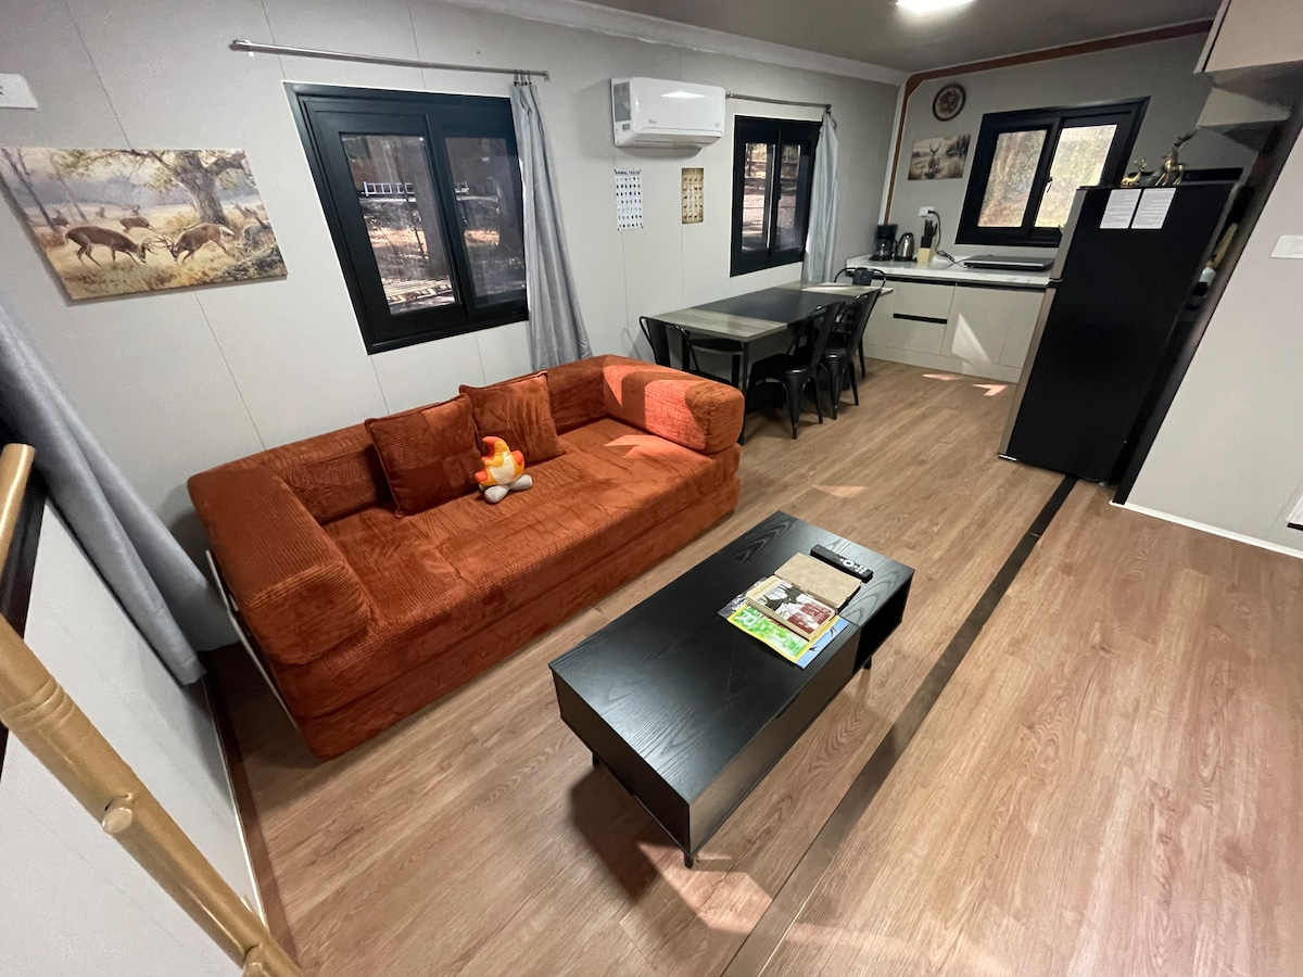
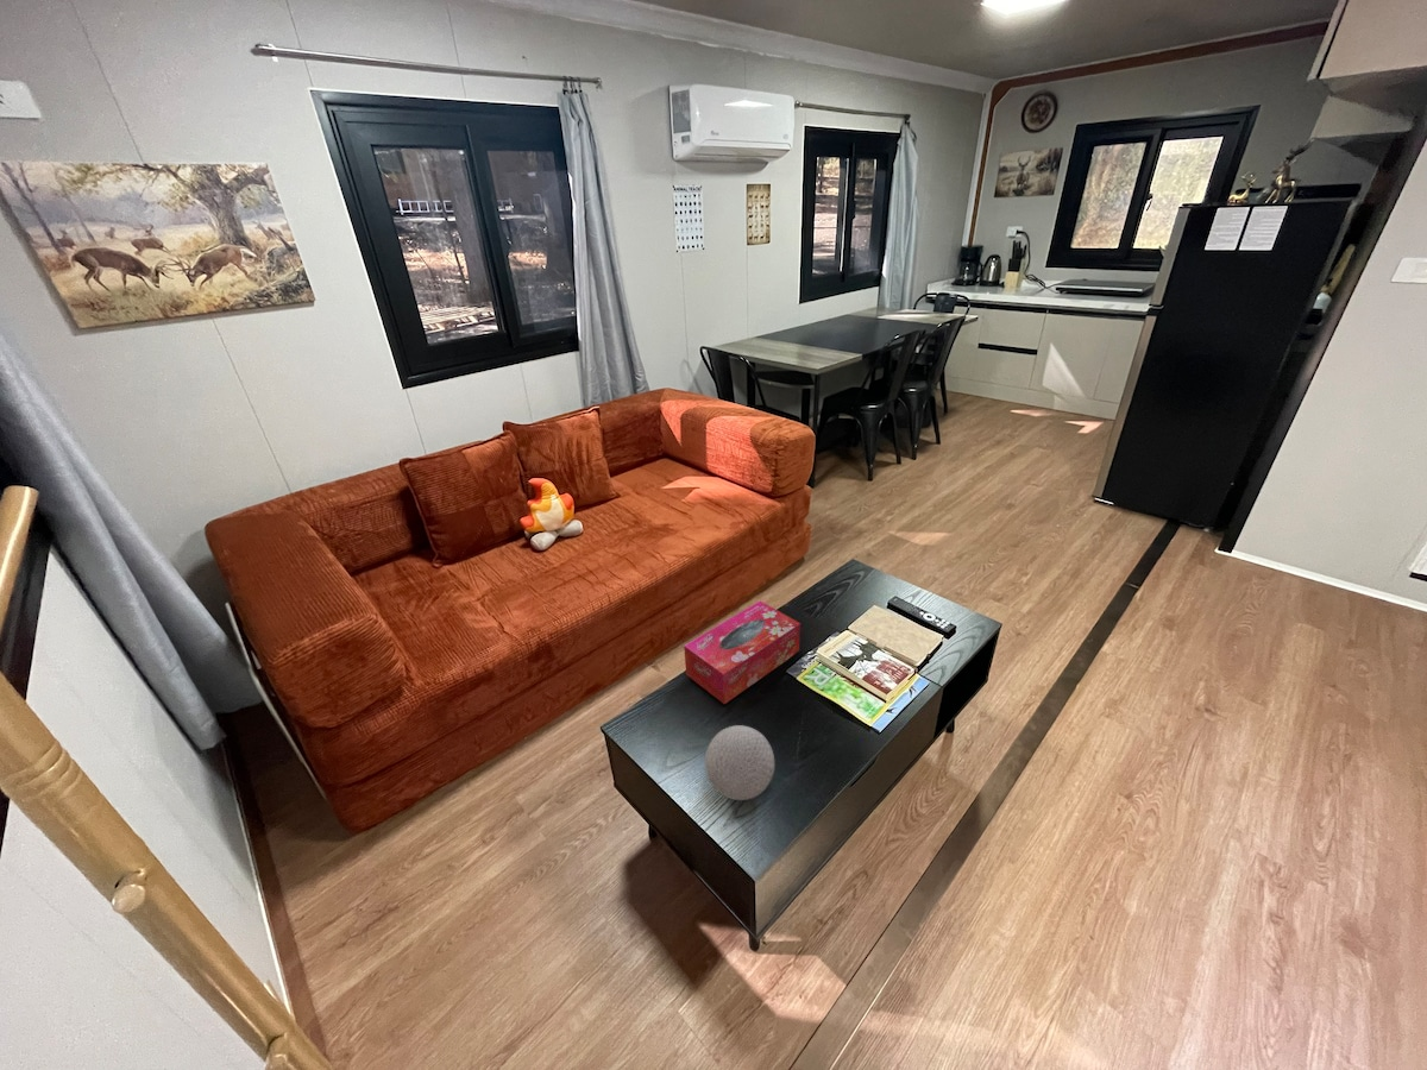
+ decorative ball (740, 761)
+ tissue box (743, 648)
